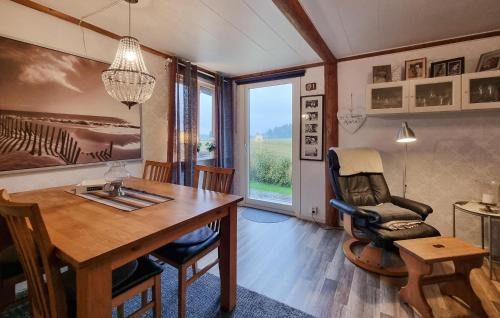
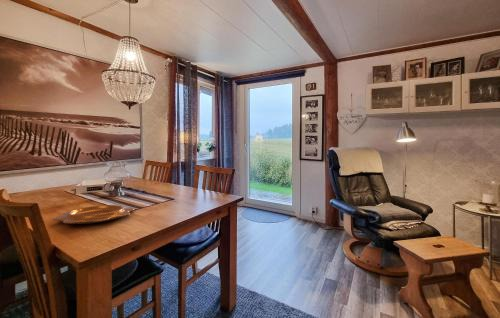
+ decorative bowl (96, 213)
